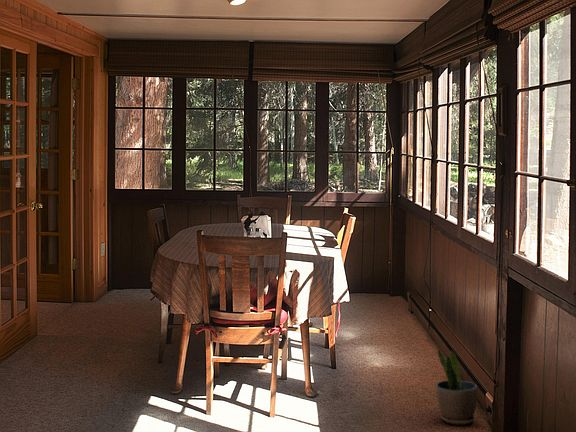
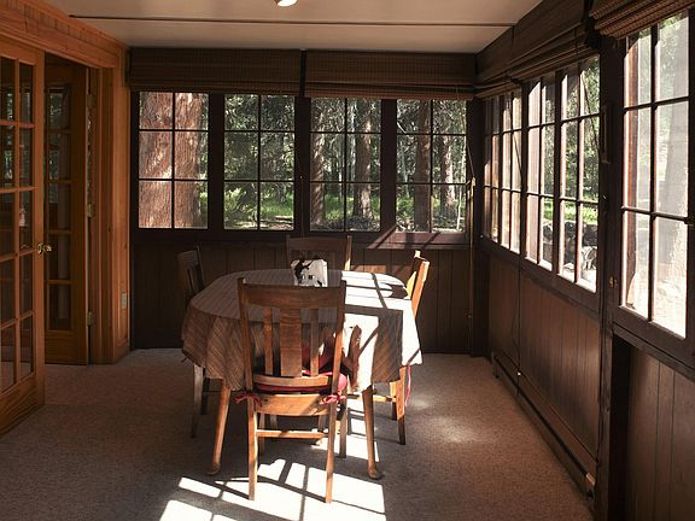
- potted plant (456, 383)
